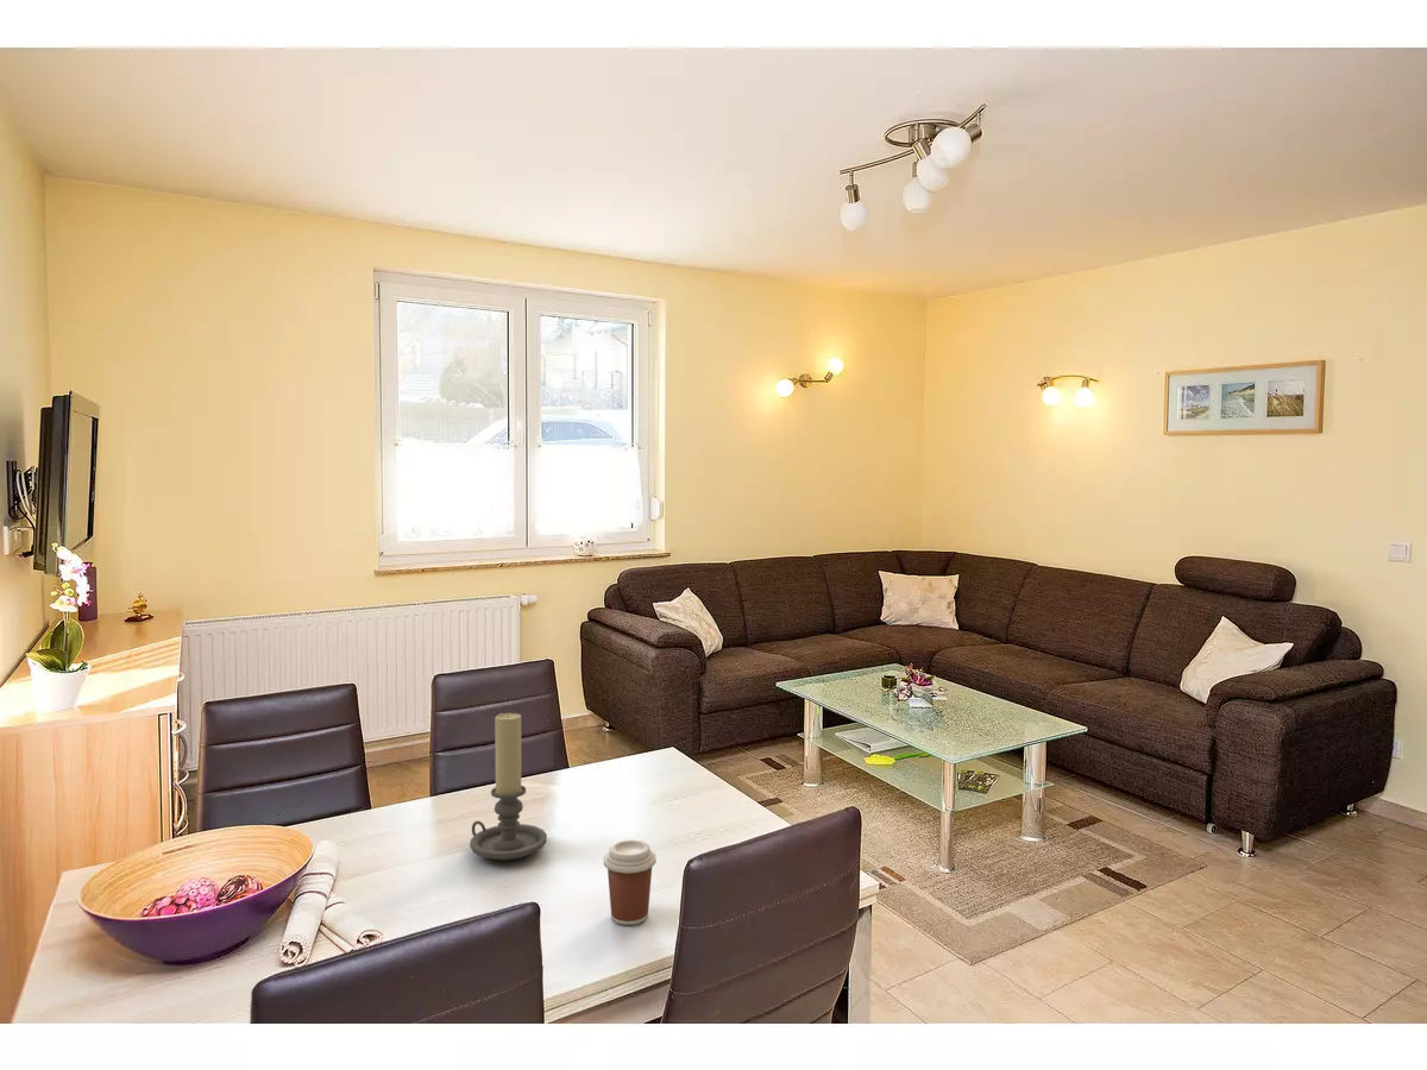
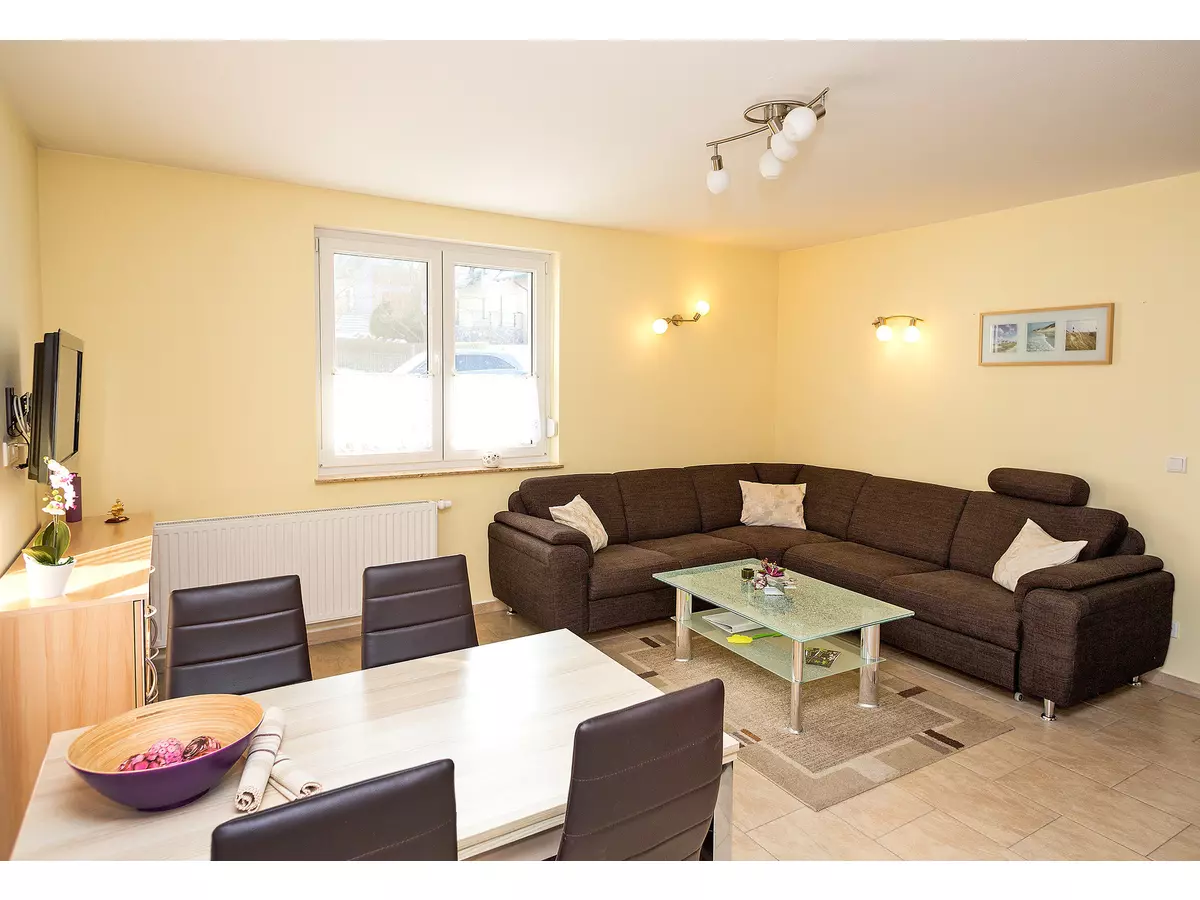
- candle holder (503, 780)
- coffee cup (629, 881)
